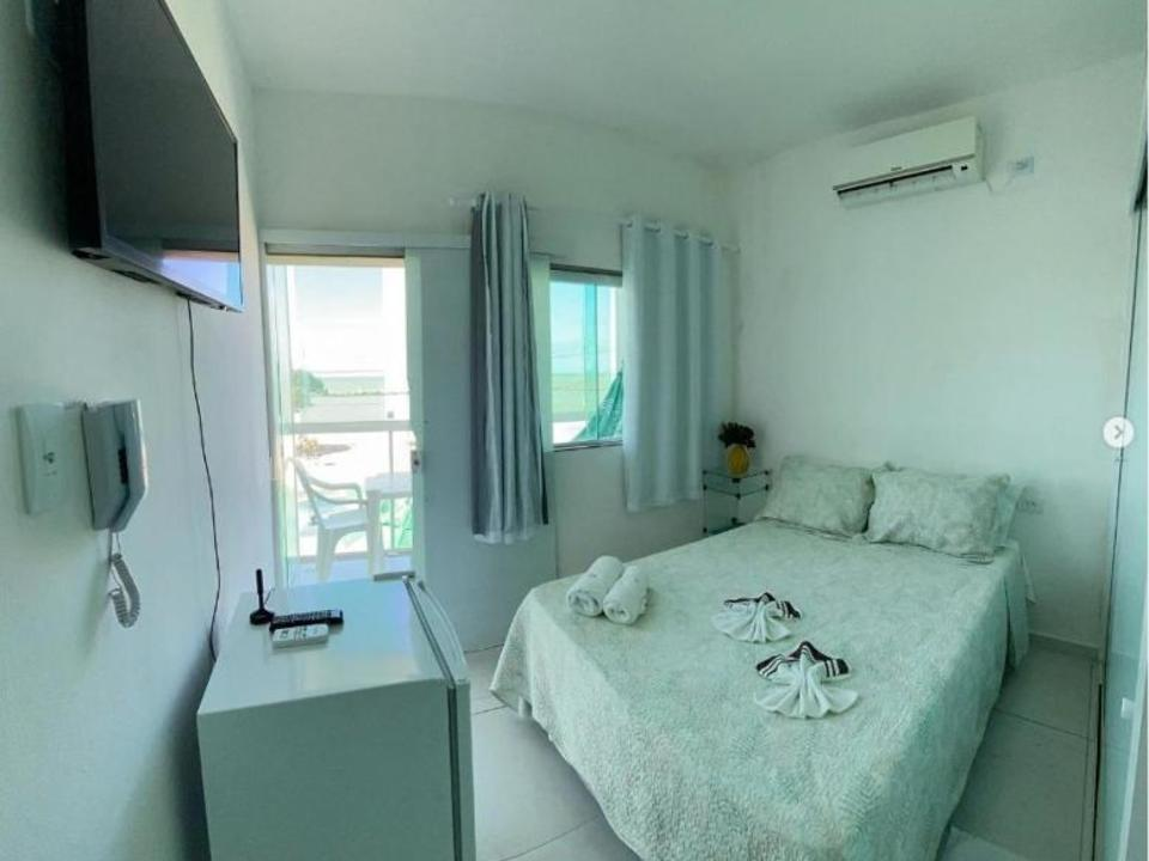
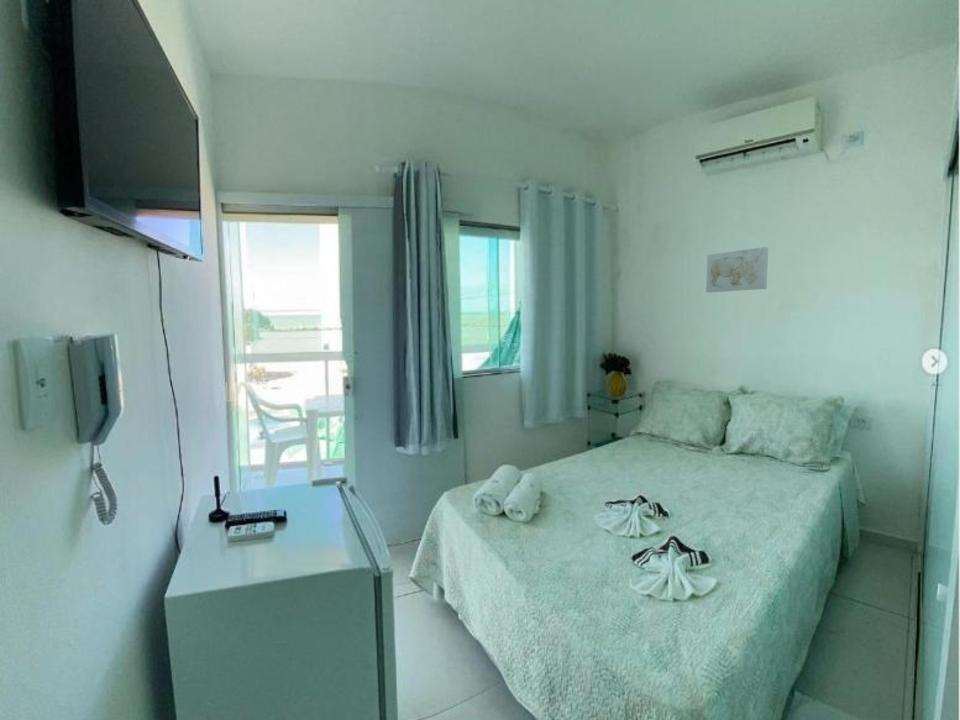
+ wall art (735, 271)
